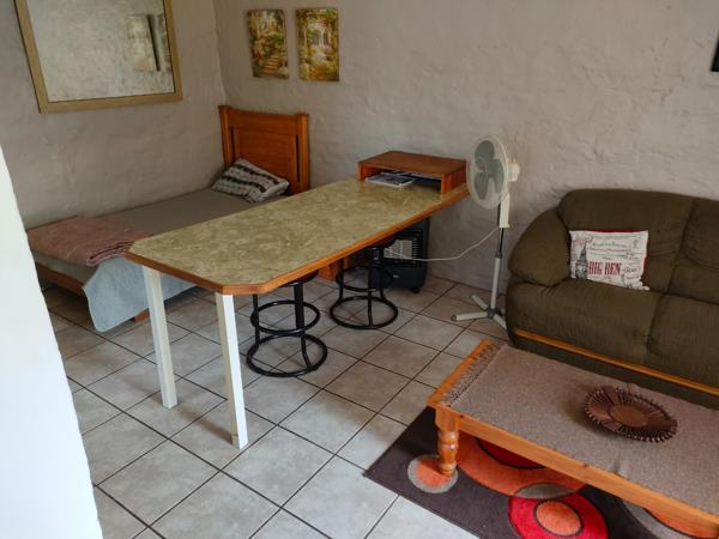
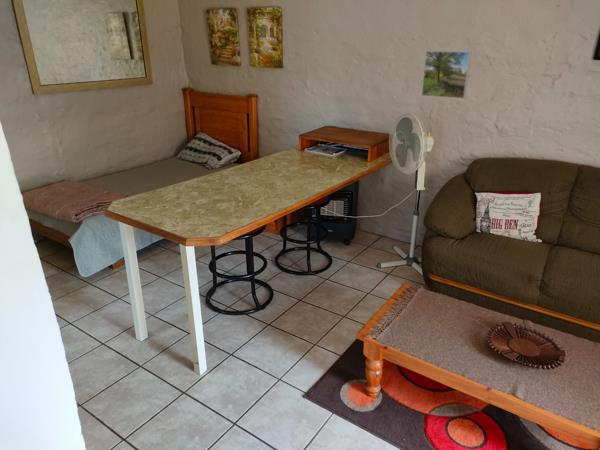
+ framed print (445, 74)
